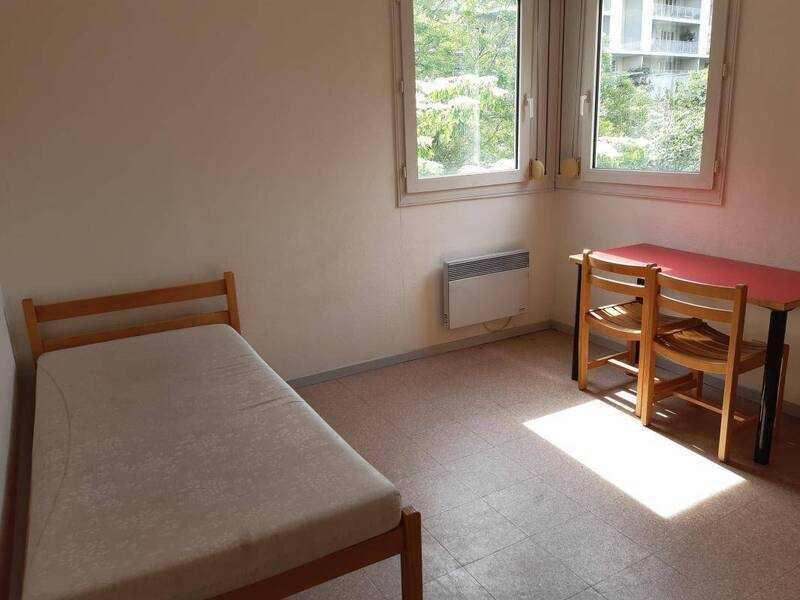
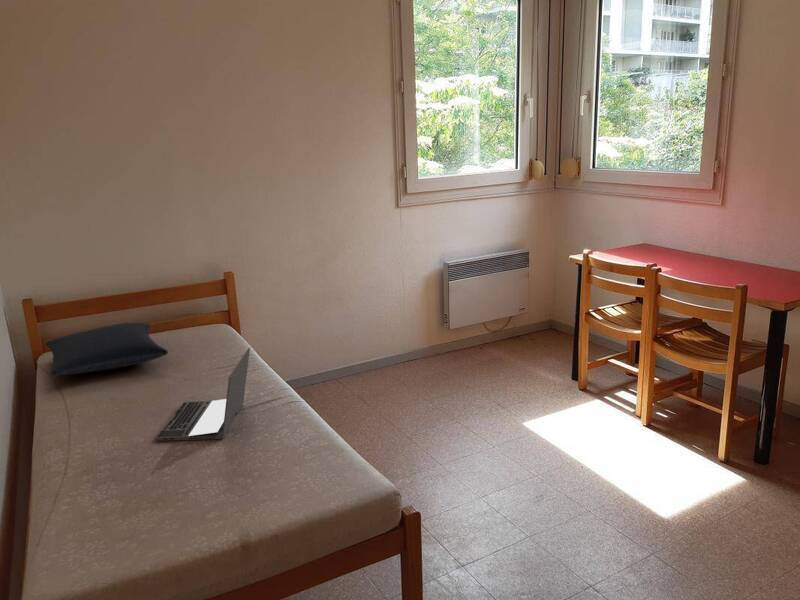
+ pillow (105, 347)
+ laptop (205, 401)
